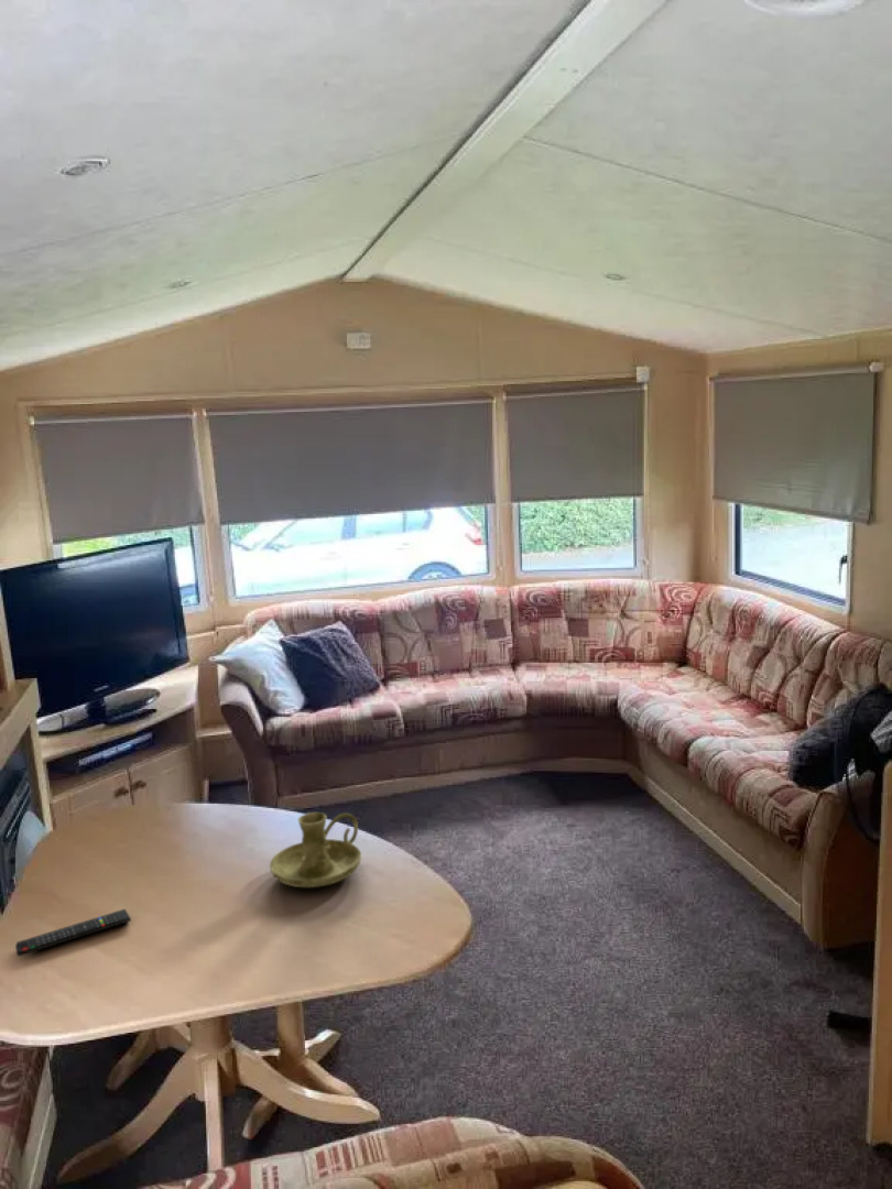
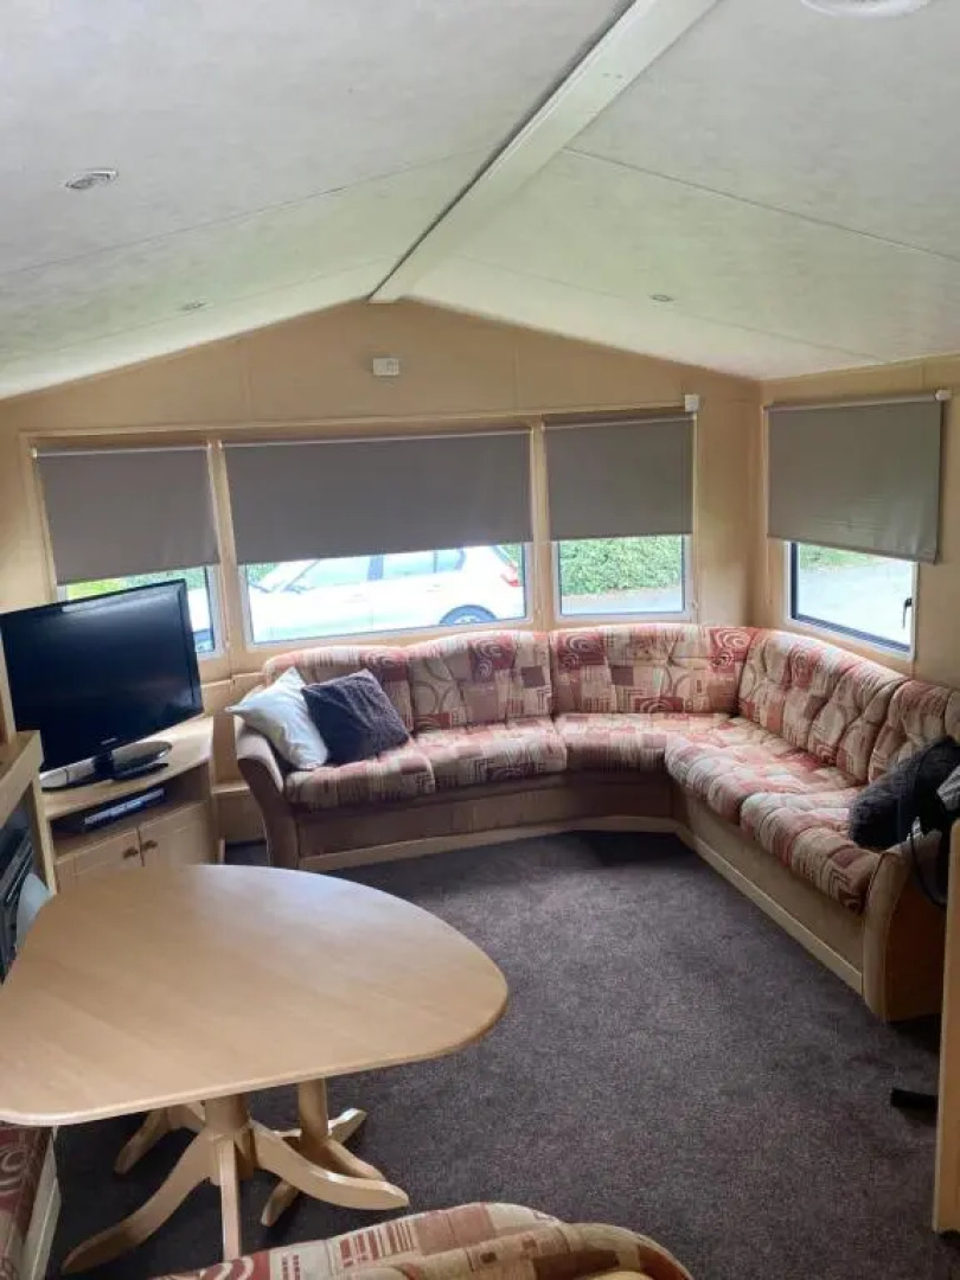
- candle holder (322, 841)
- remote control (74, 932)
